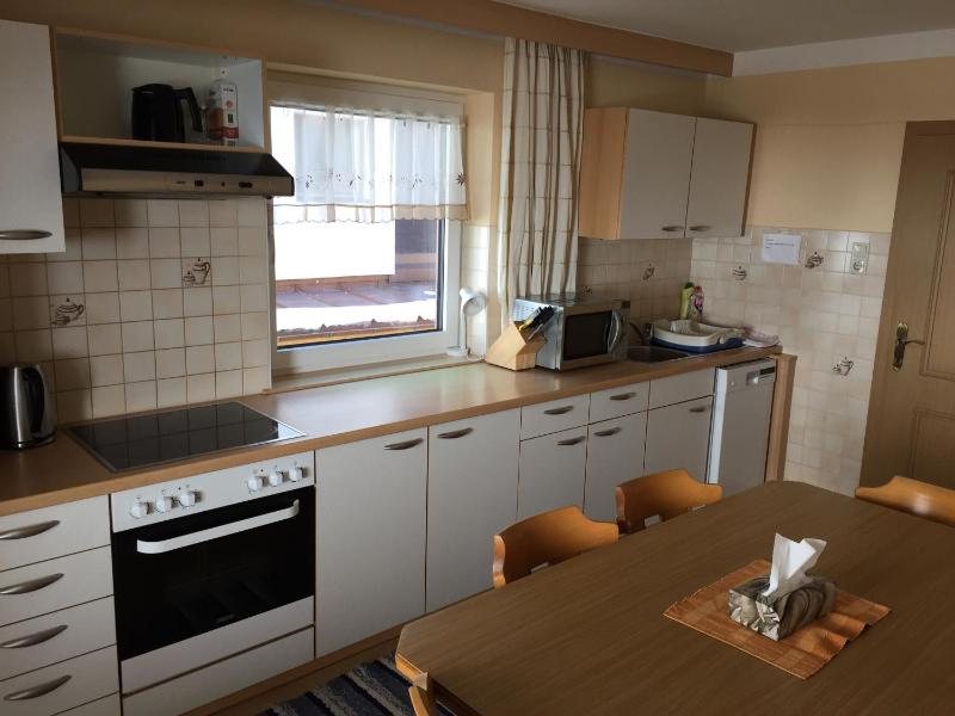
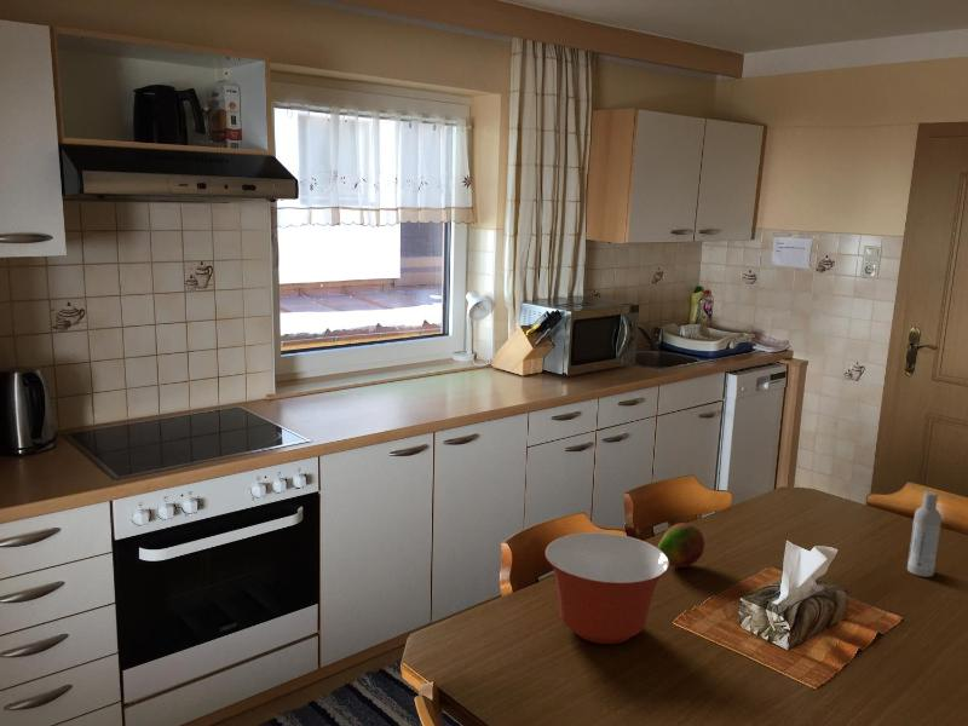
+ bottle (926, 532)
+ fruit (680, 544)
+ mixing bowl (604, 592)
